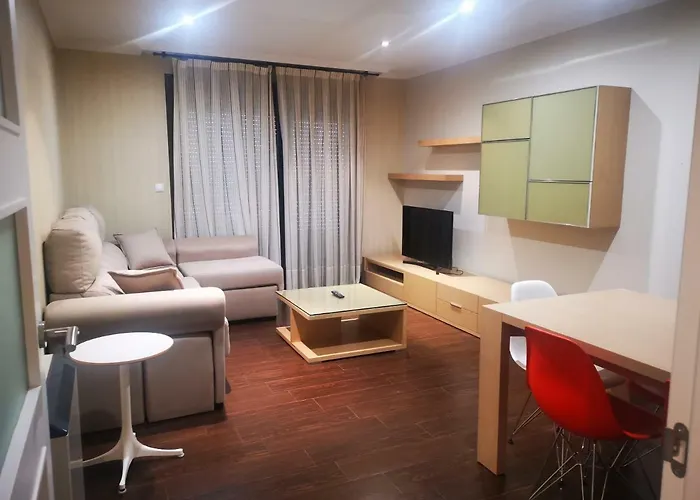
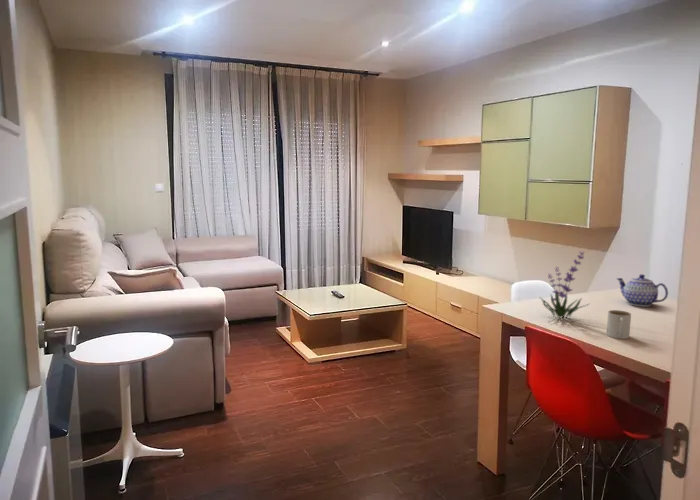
+ plant (563, 285)
+ teapot (640, 289)
+ mug (619, 325)
